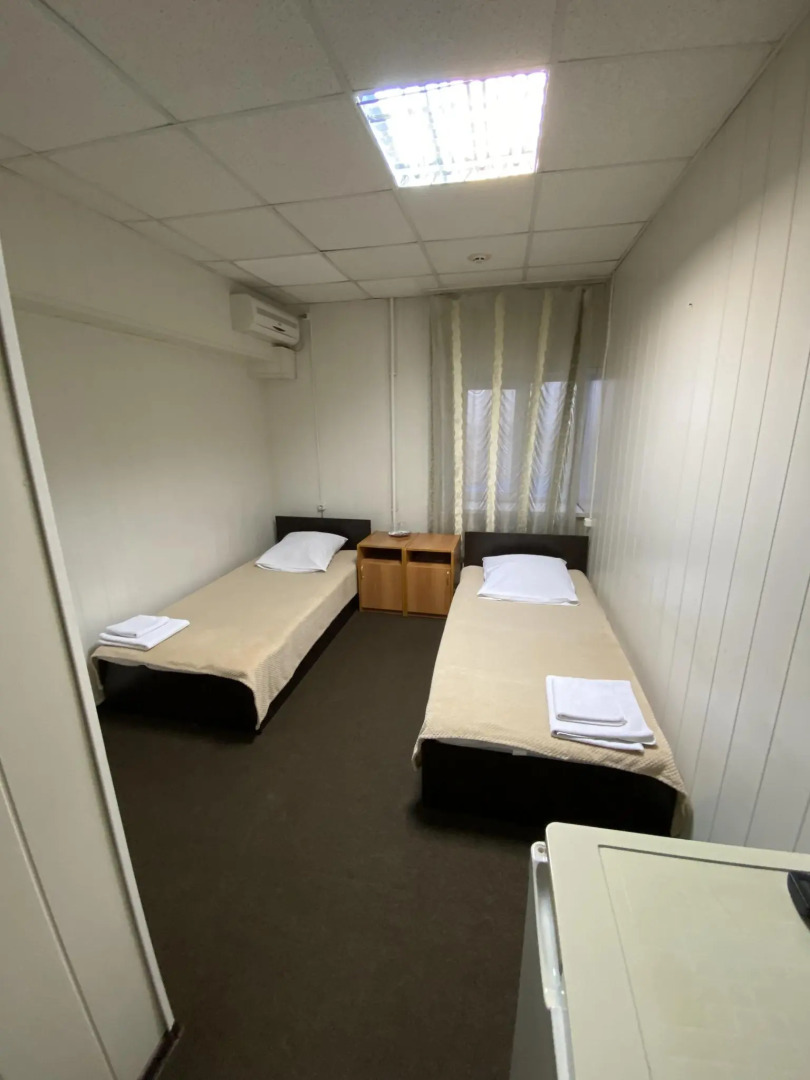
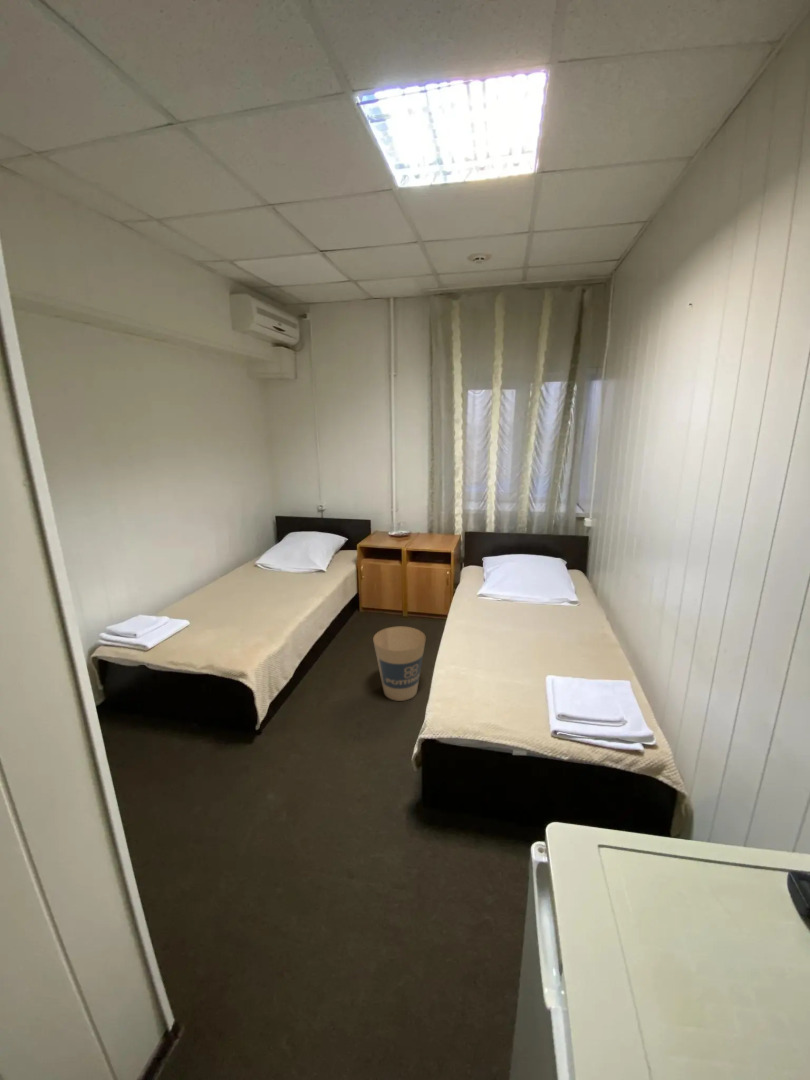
+ trash can (400, 664)
